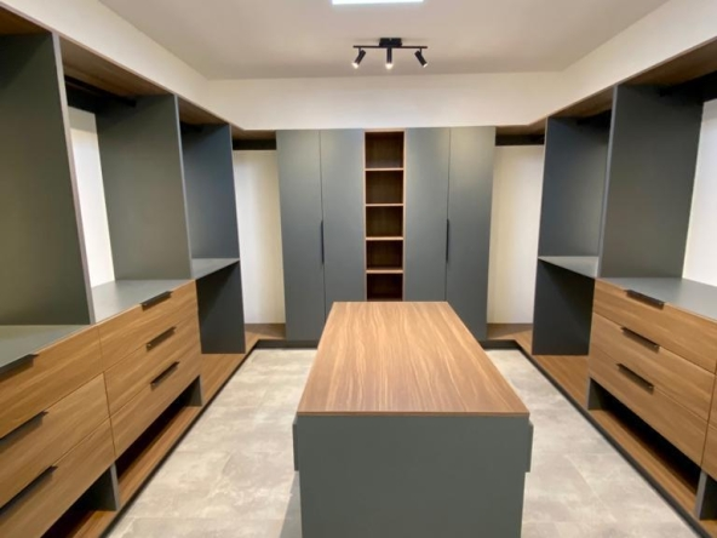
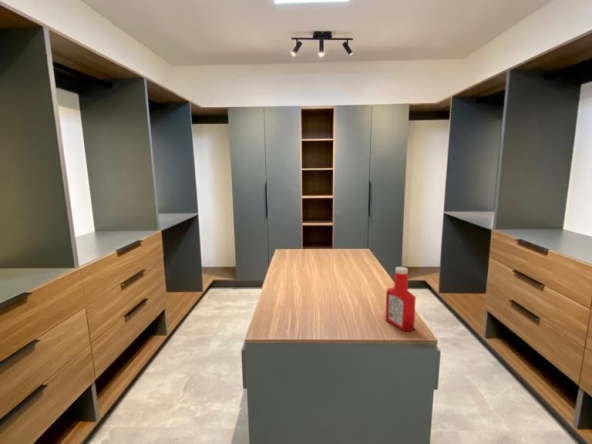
+ soap bottle (400, 296)
